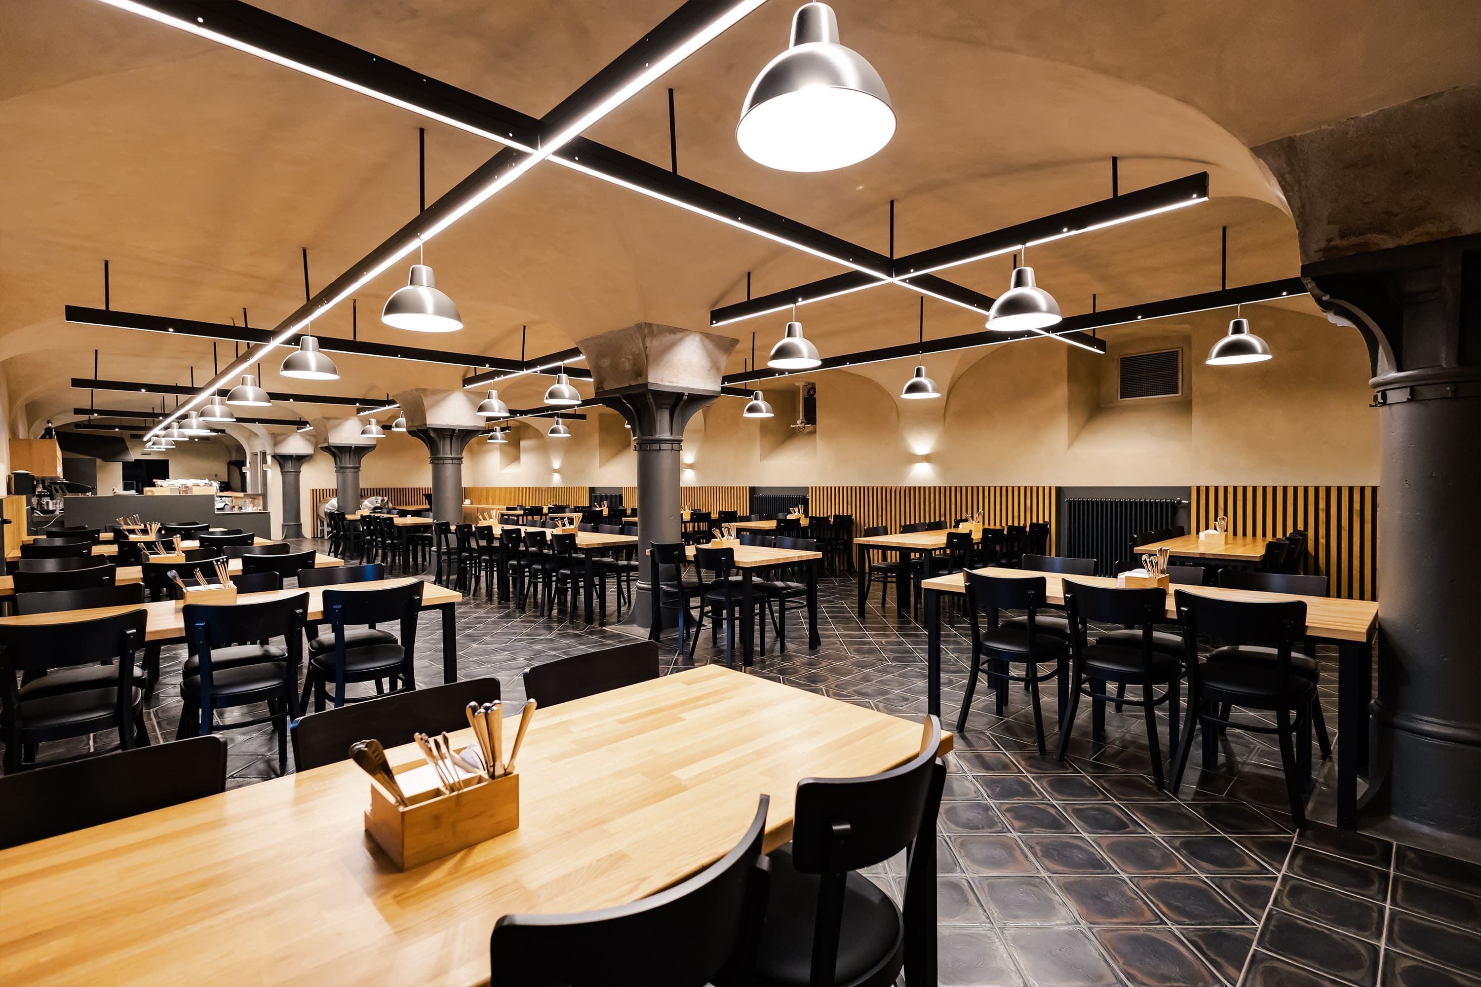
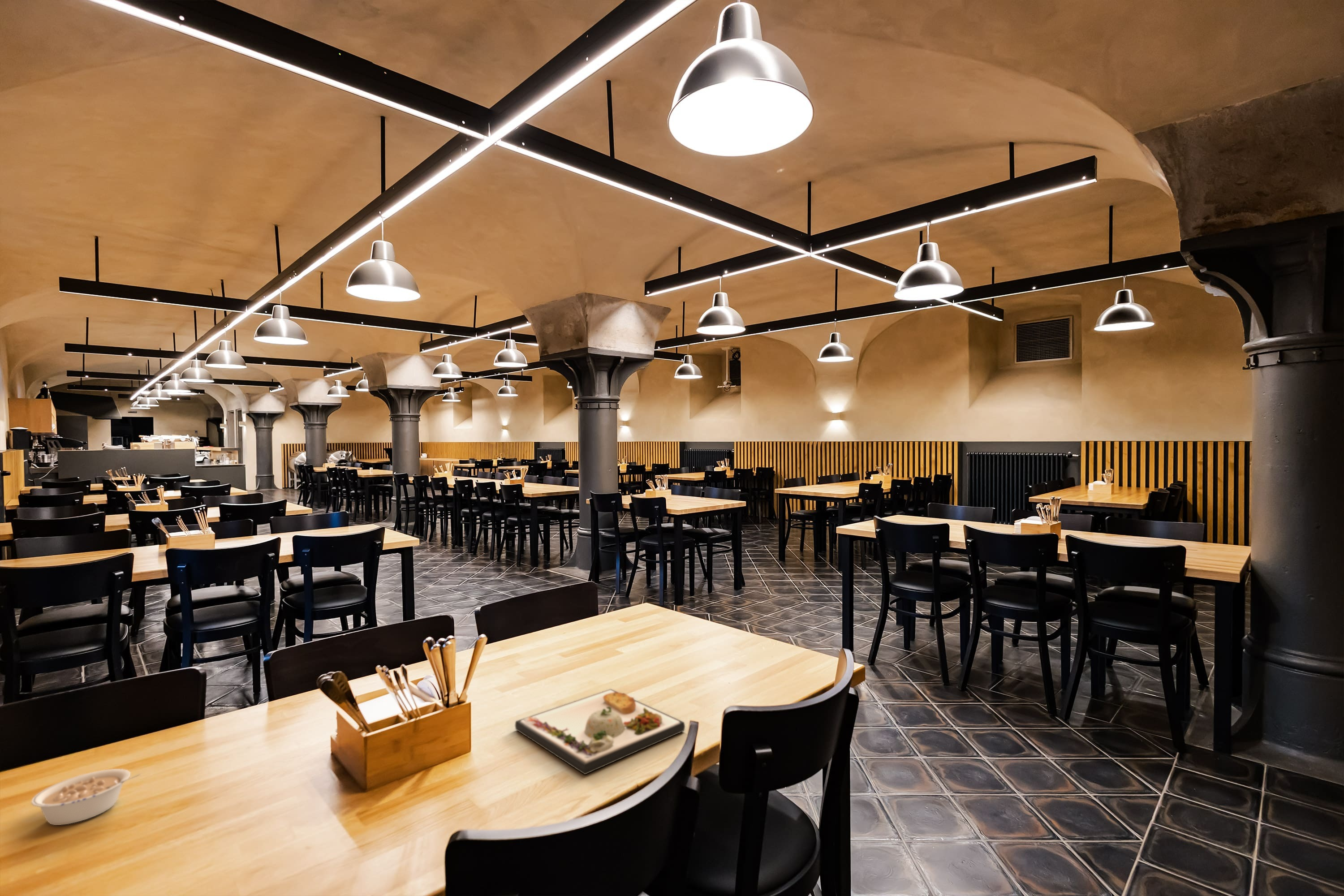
+ dinner plate (599, 716)
+ legume (87, 795)
